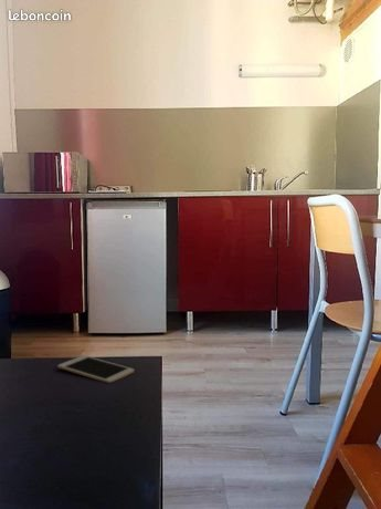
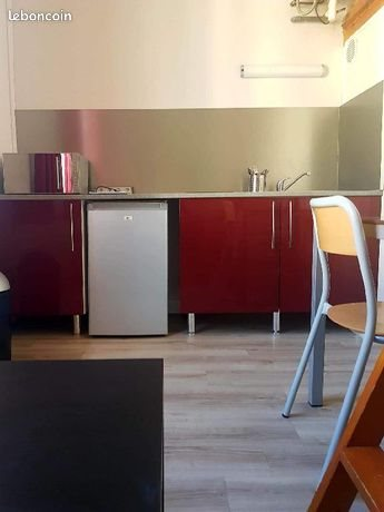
- cell phone (95, 368)
